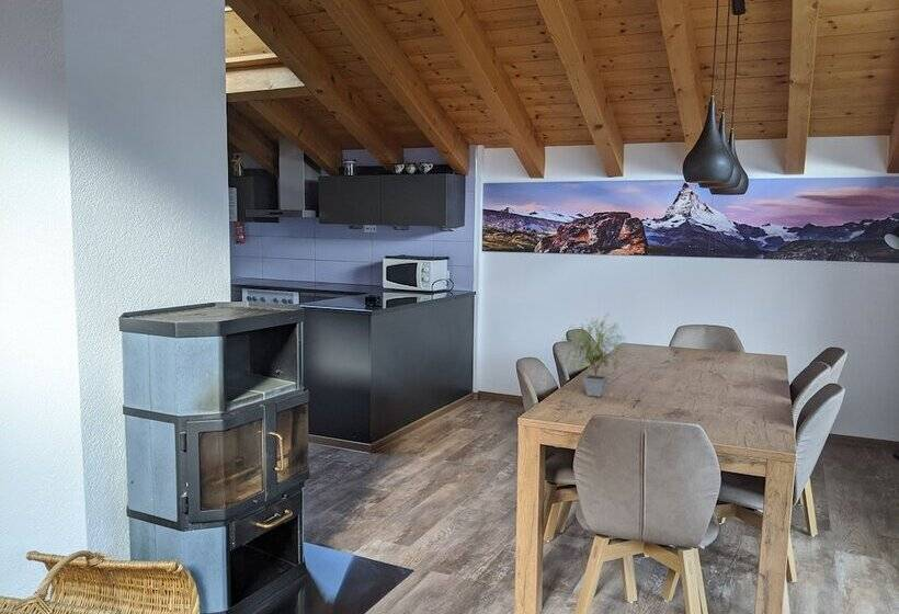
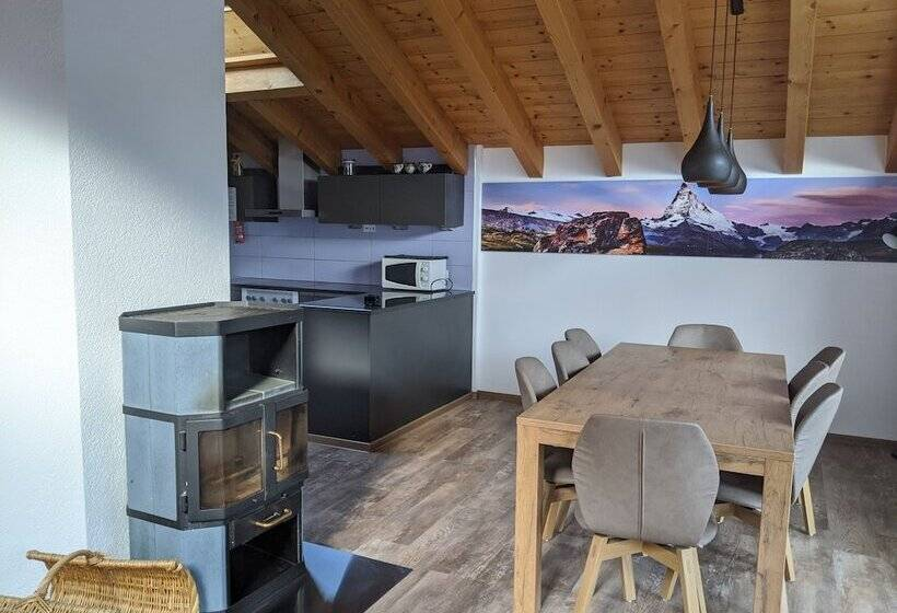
- potted plant (592, 352)
